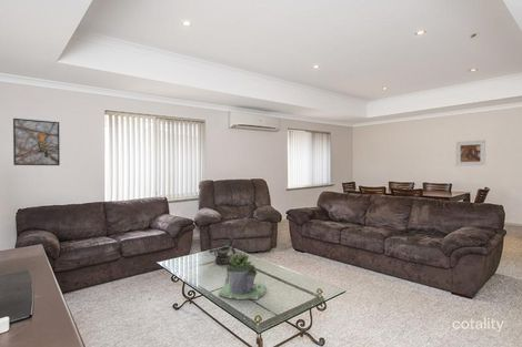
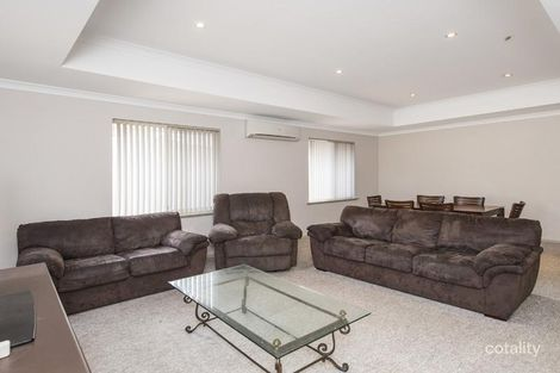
- succulent planter (243, 271)
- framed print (37, 142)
- decorative bowl (223, 251)
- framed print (470, 153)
